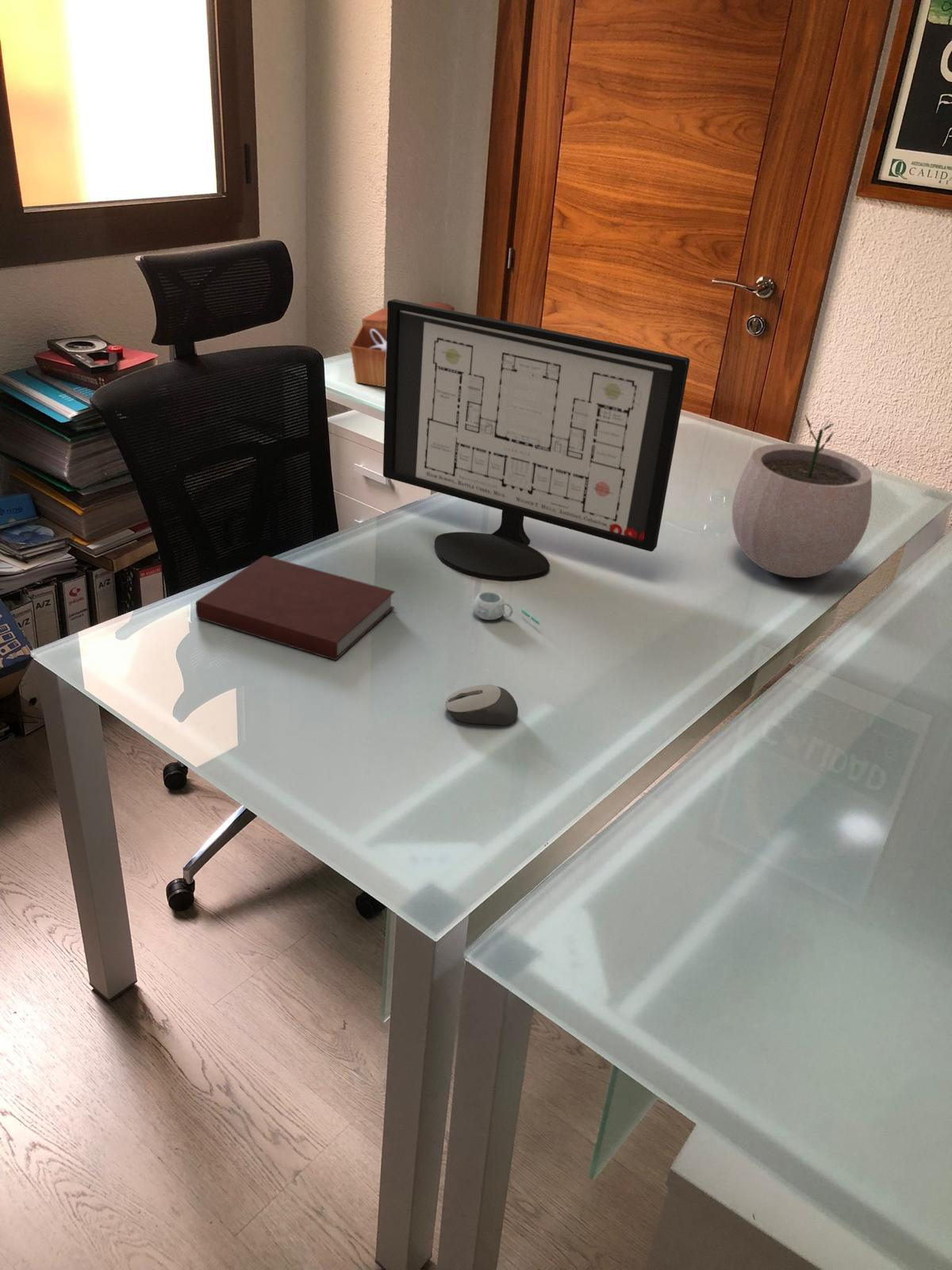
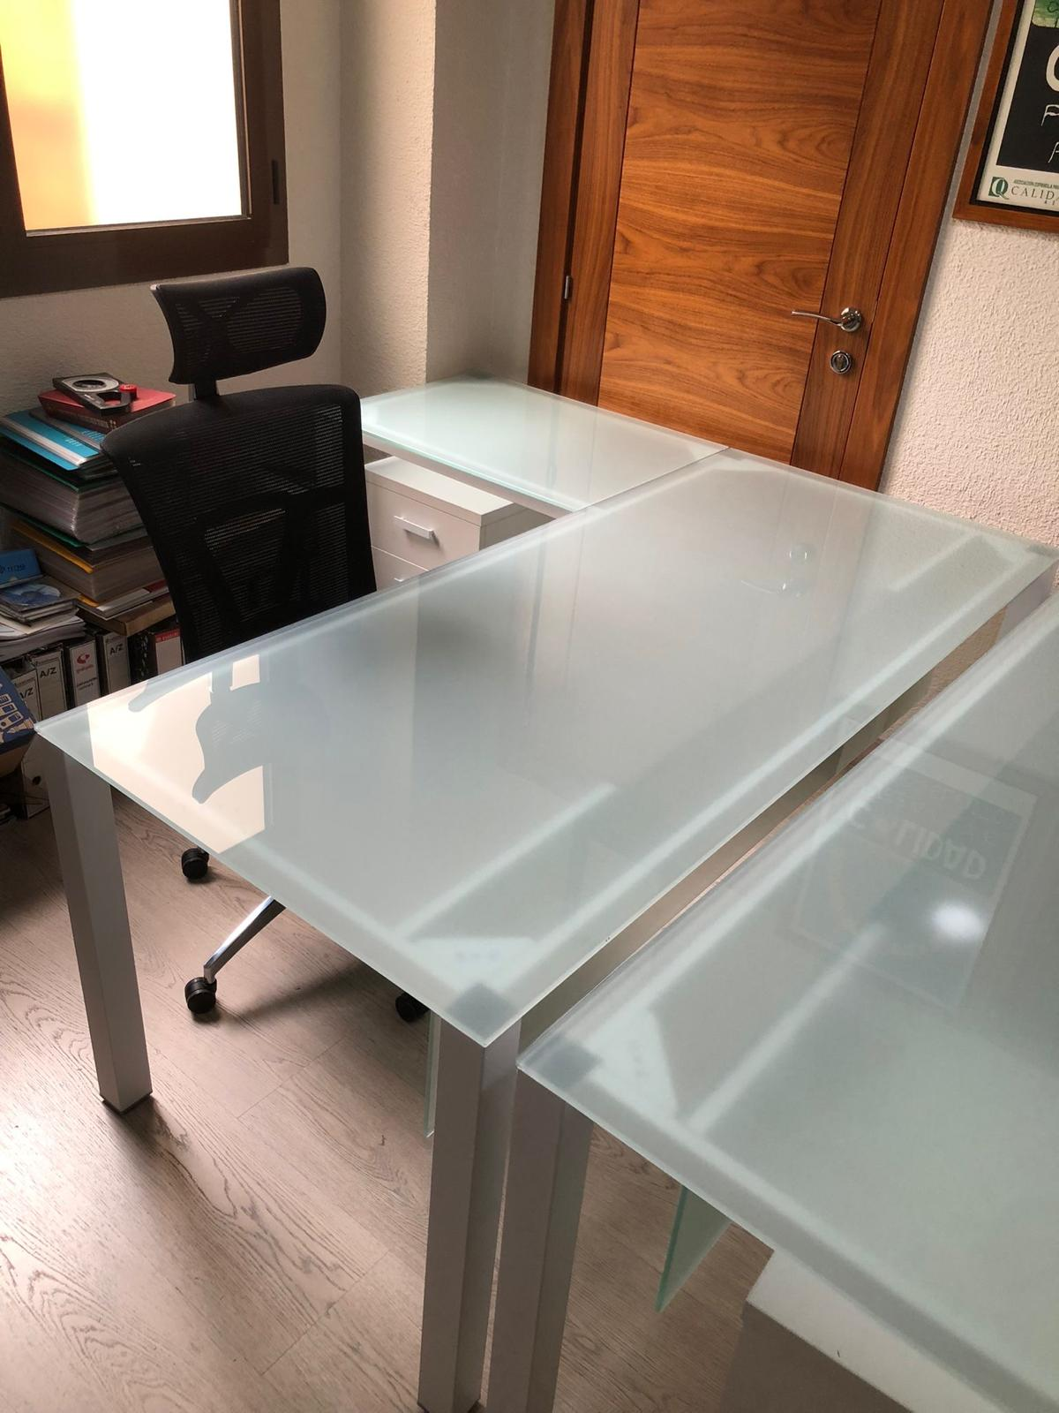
- plant pot (803, 494)
- sewing box (386, 344)
- notebook (298, 604)
- computer mouse (482, 702)
- mug (510, 611)
- computer monitor (499, 452)
